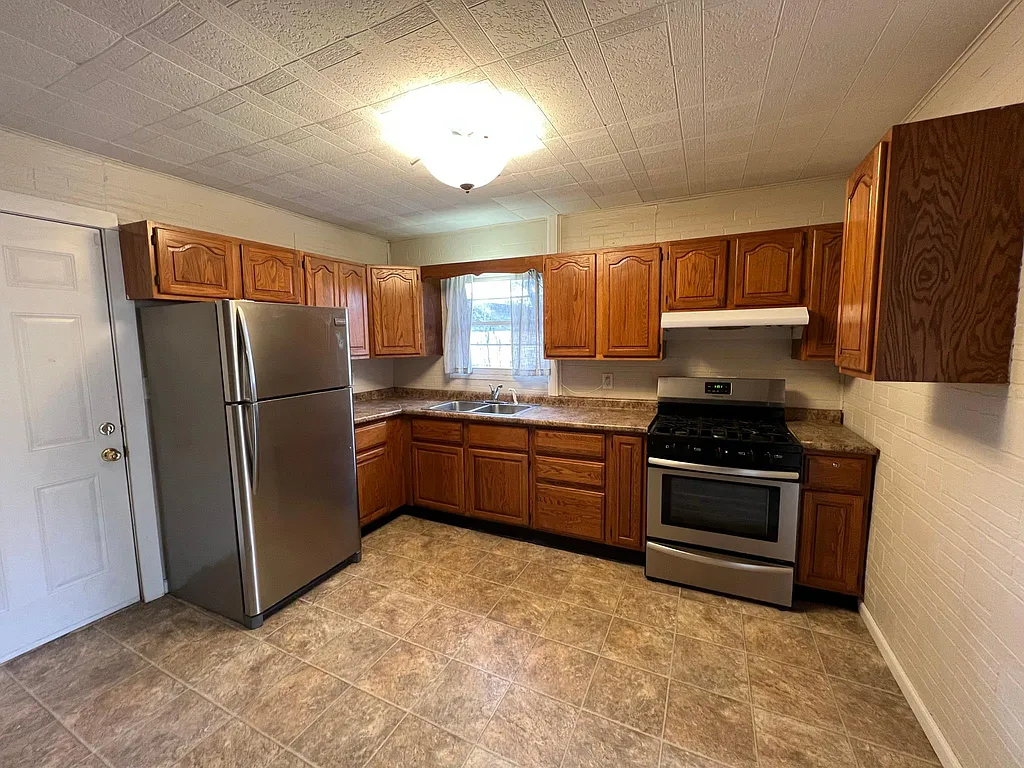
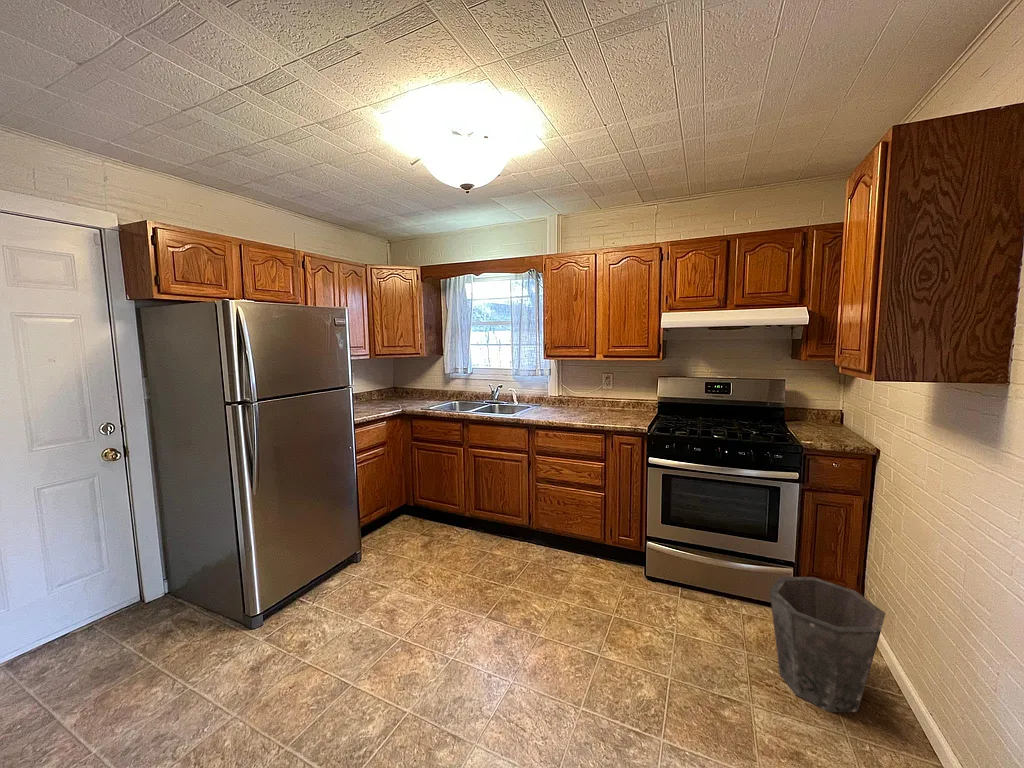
+ waste bin (822, 643)
